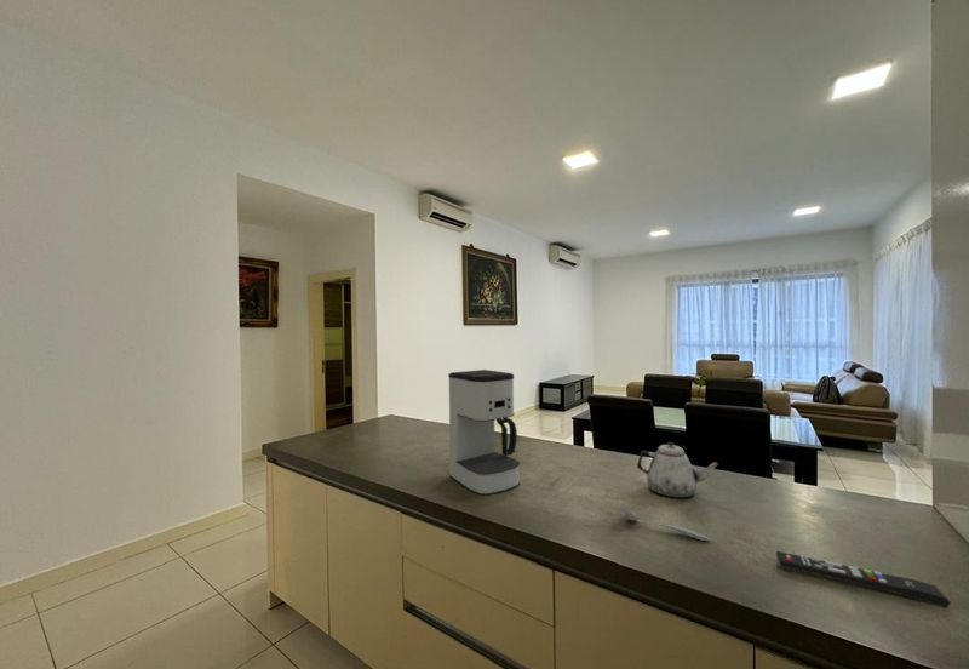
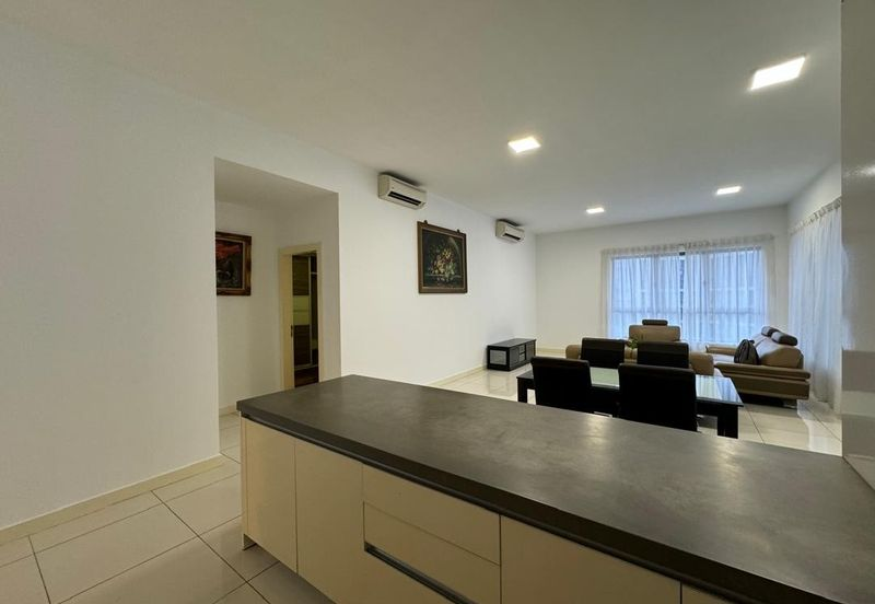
- spoon (664, 525)
- teapot (676, 467)
- coffee maker (488, 425)
- remote control (854, 576)
